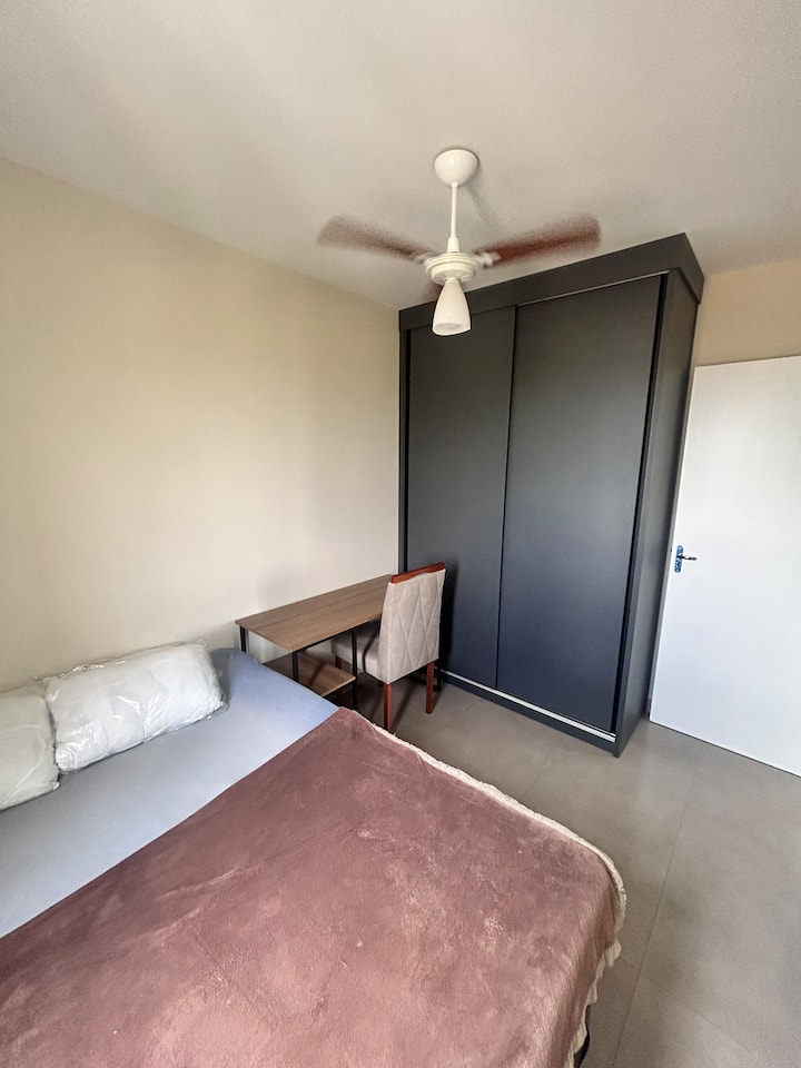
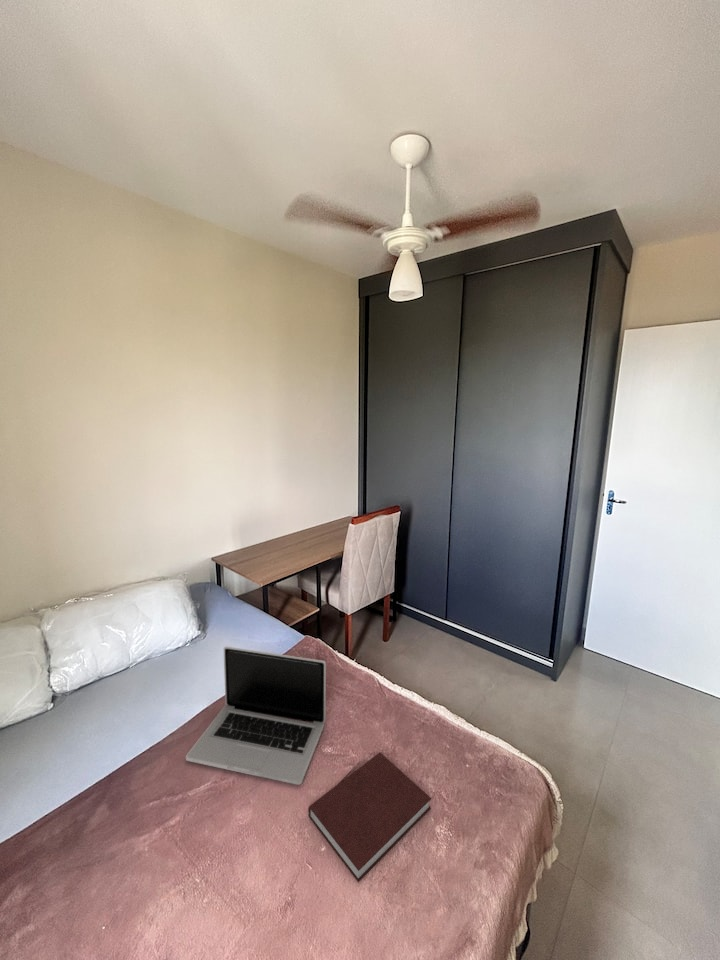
+ notebook (370, 807)
+ laptop (258, 709)
